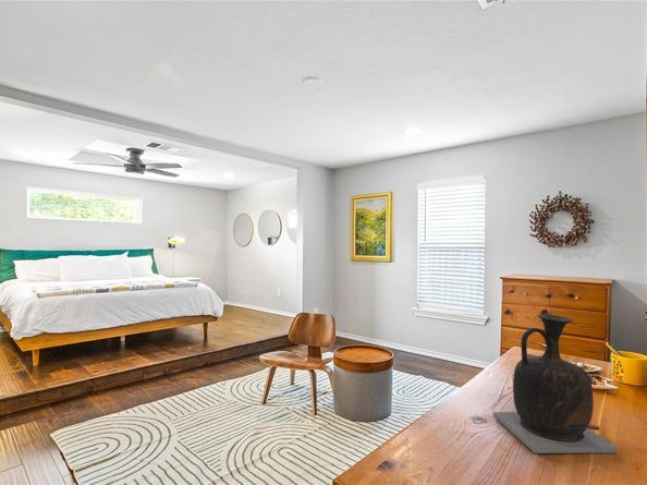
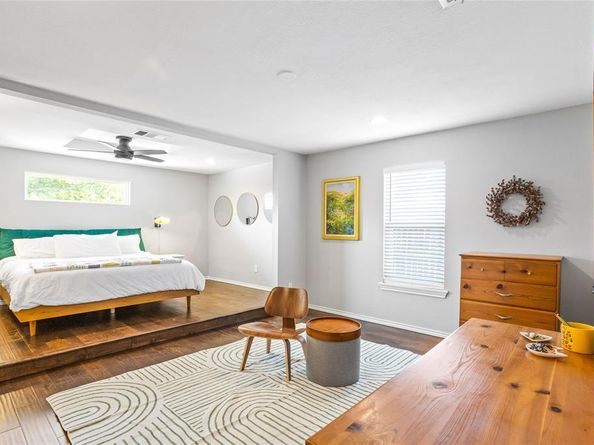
- vase (550, 374)
